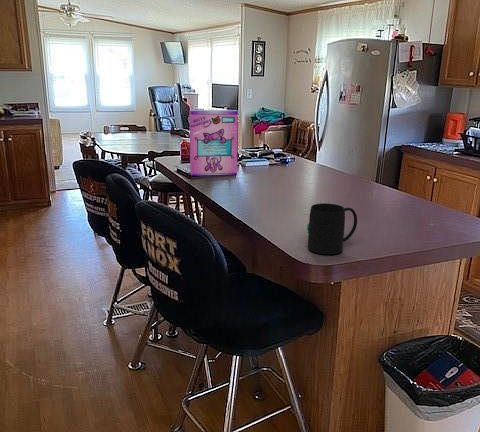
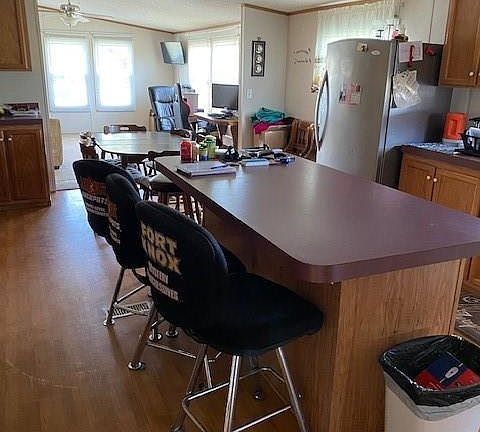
- cereal box (213, 142)
- mug (333, 227)
